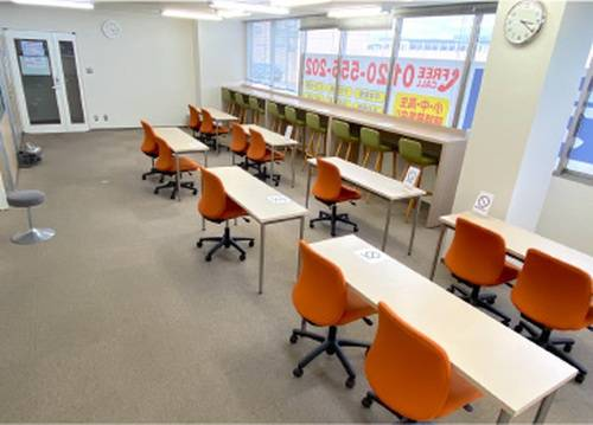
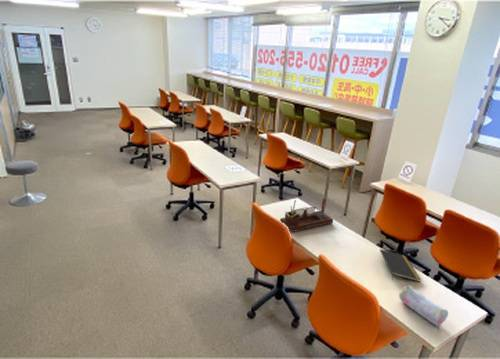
+ notepad (399, 264)
+ pencil case (423, 304)
+ desk organizer (306, 212)
